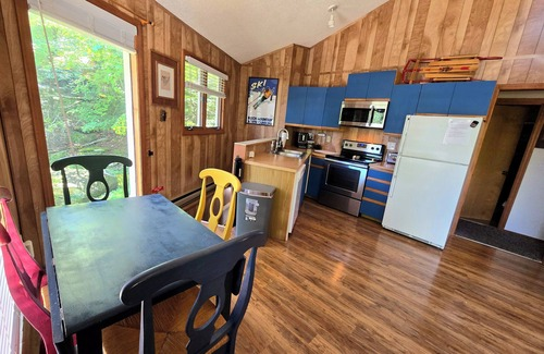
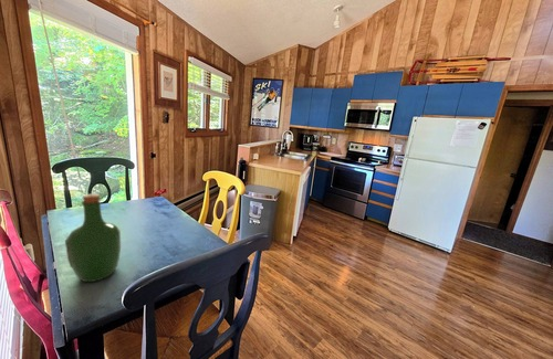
+ wine bottle (94, 234)
